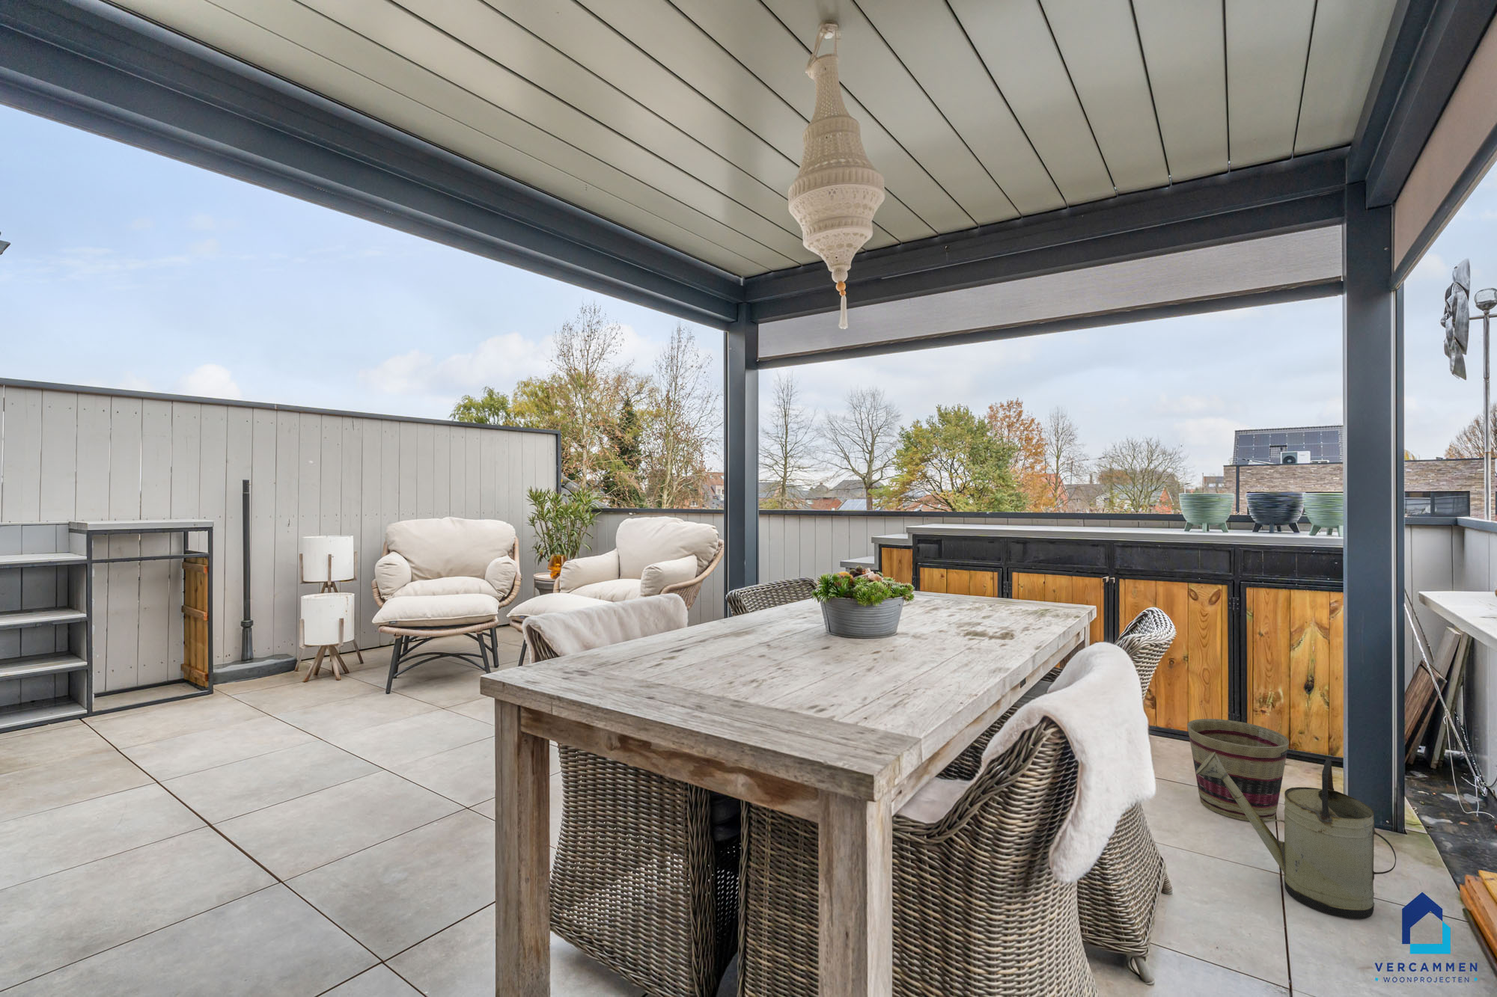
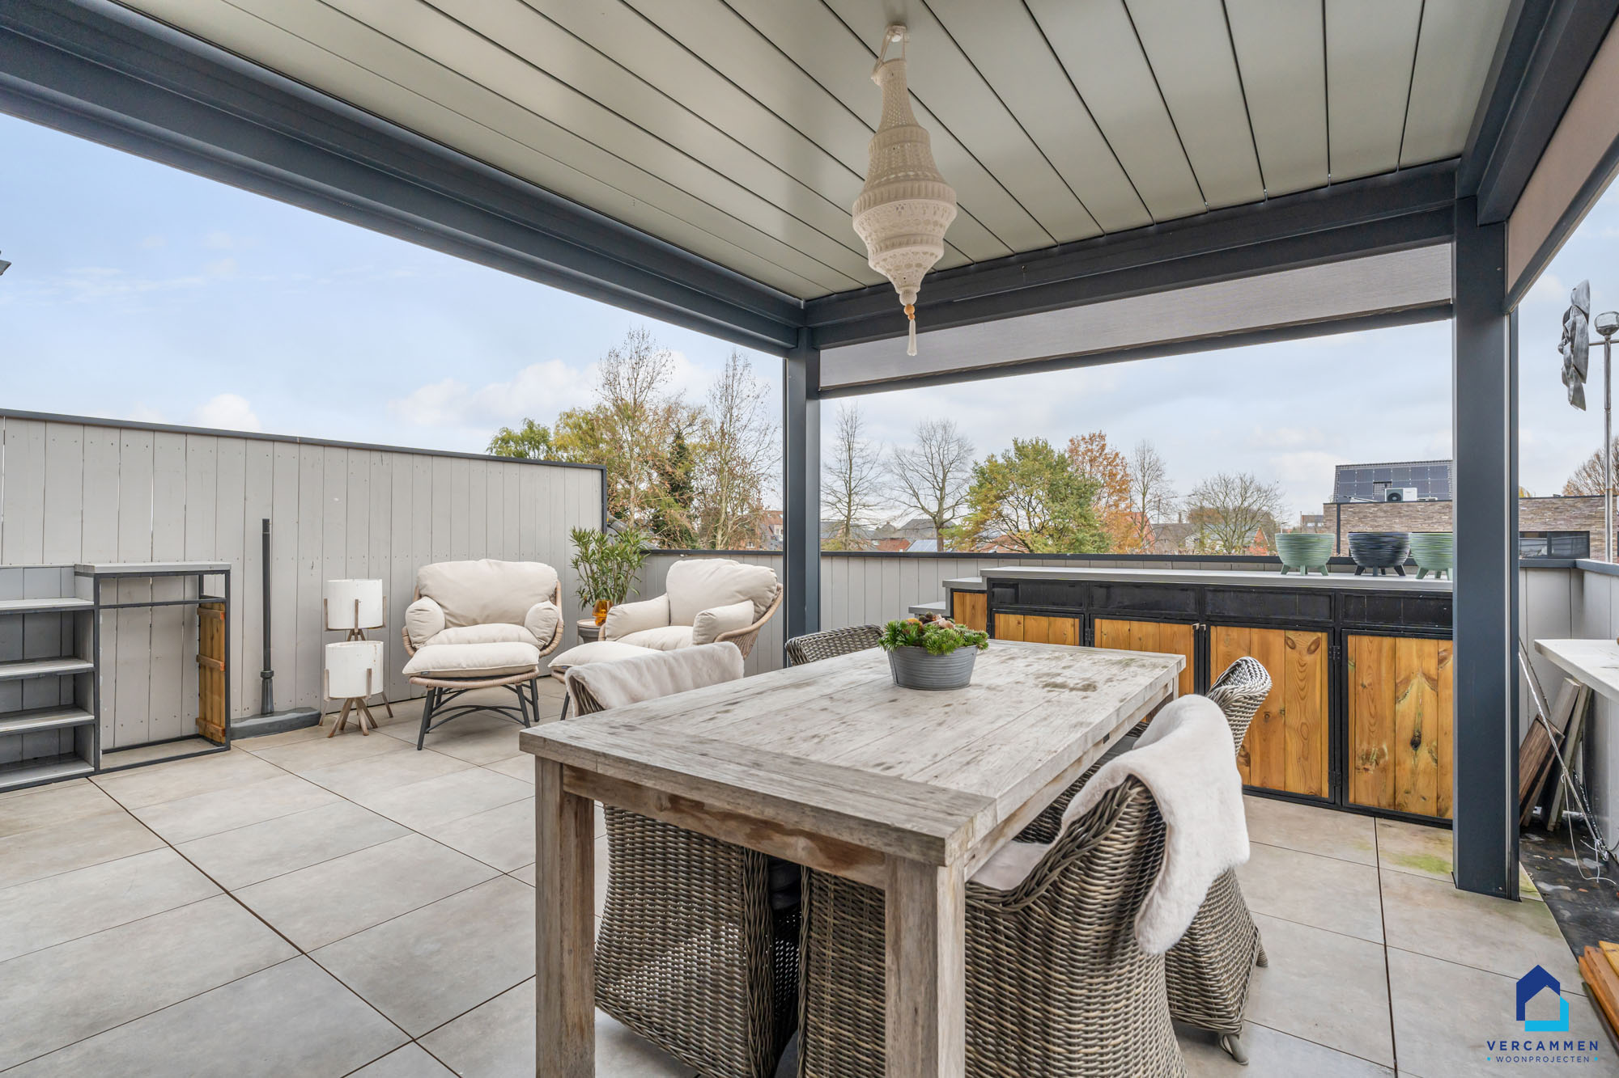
- basket (1237, 770)
- watering can (1288, 821)
